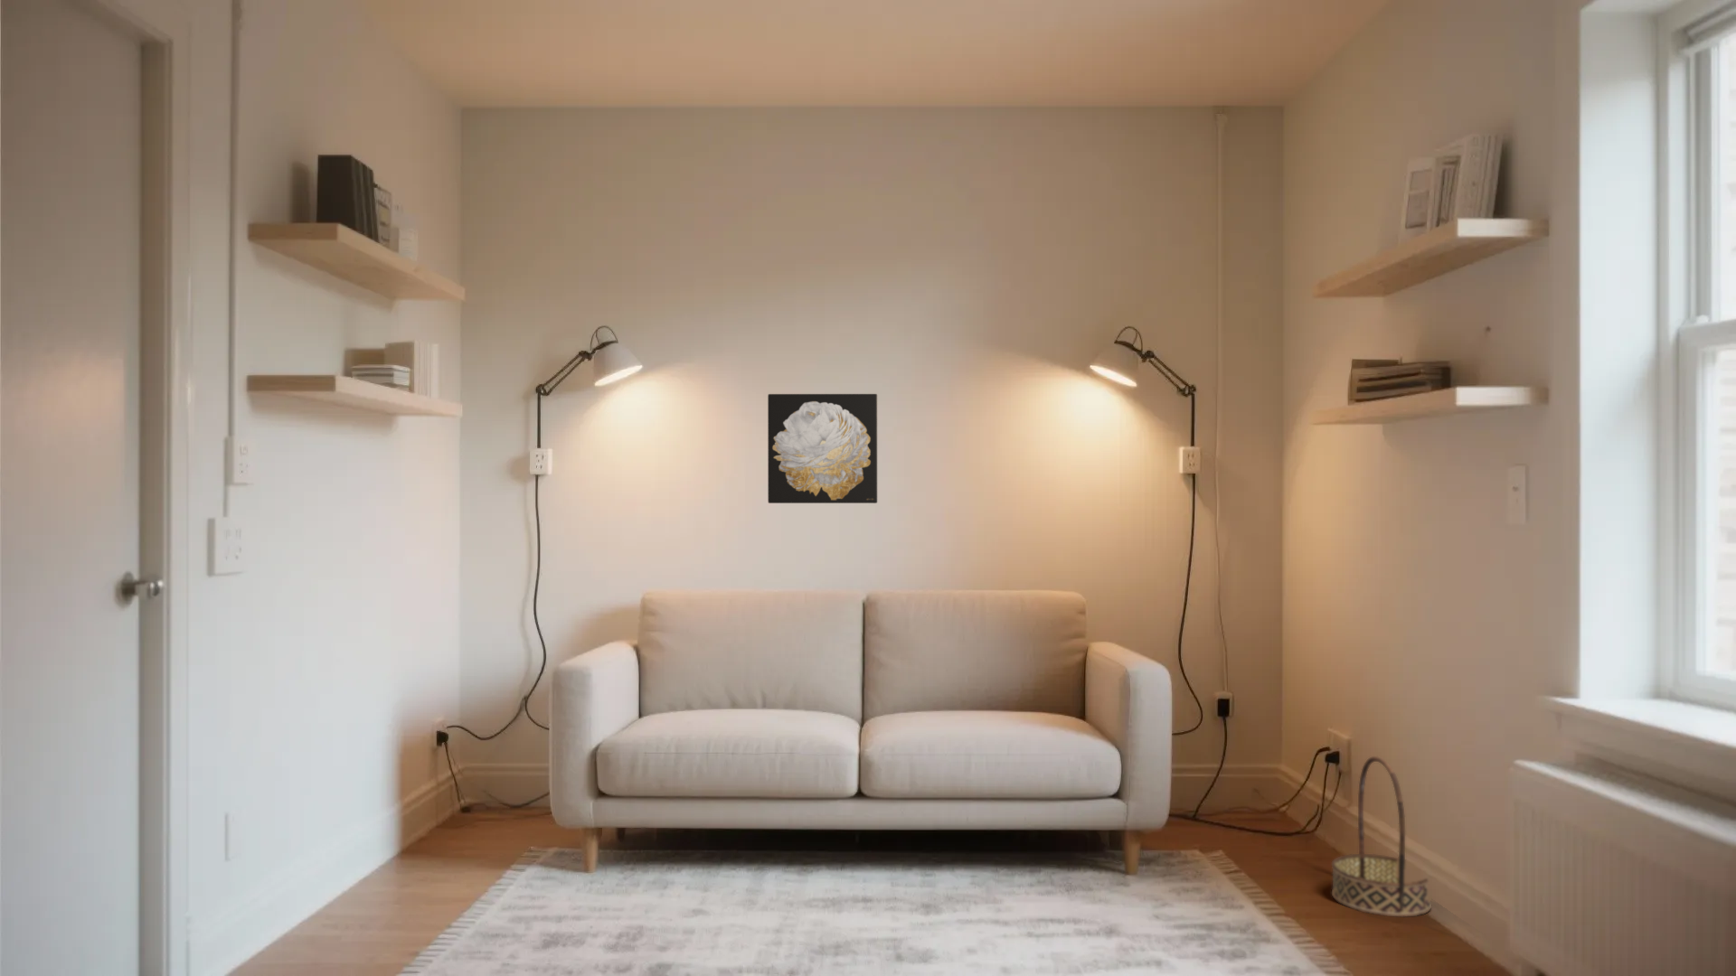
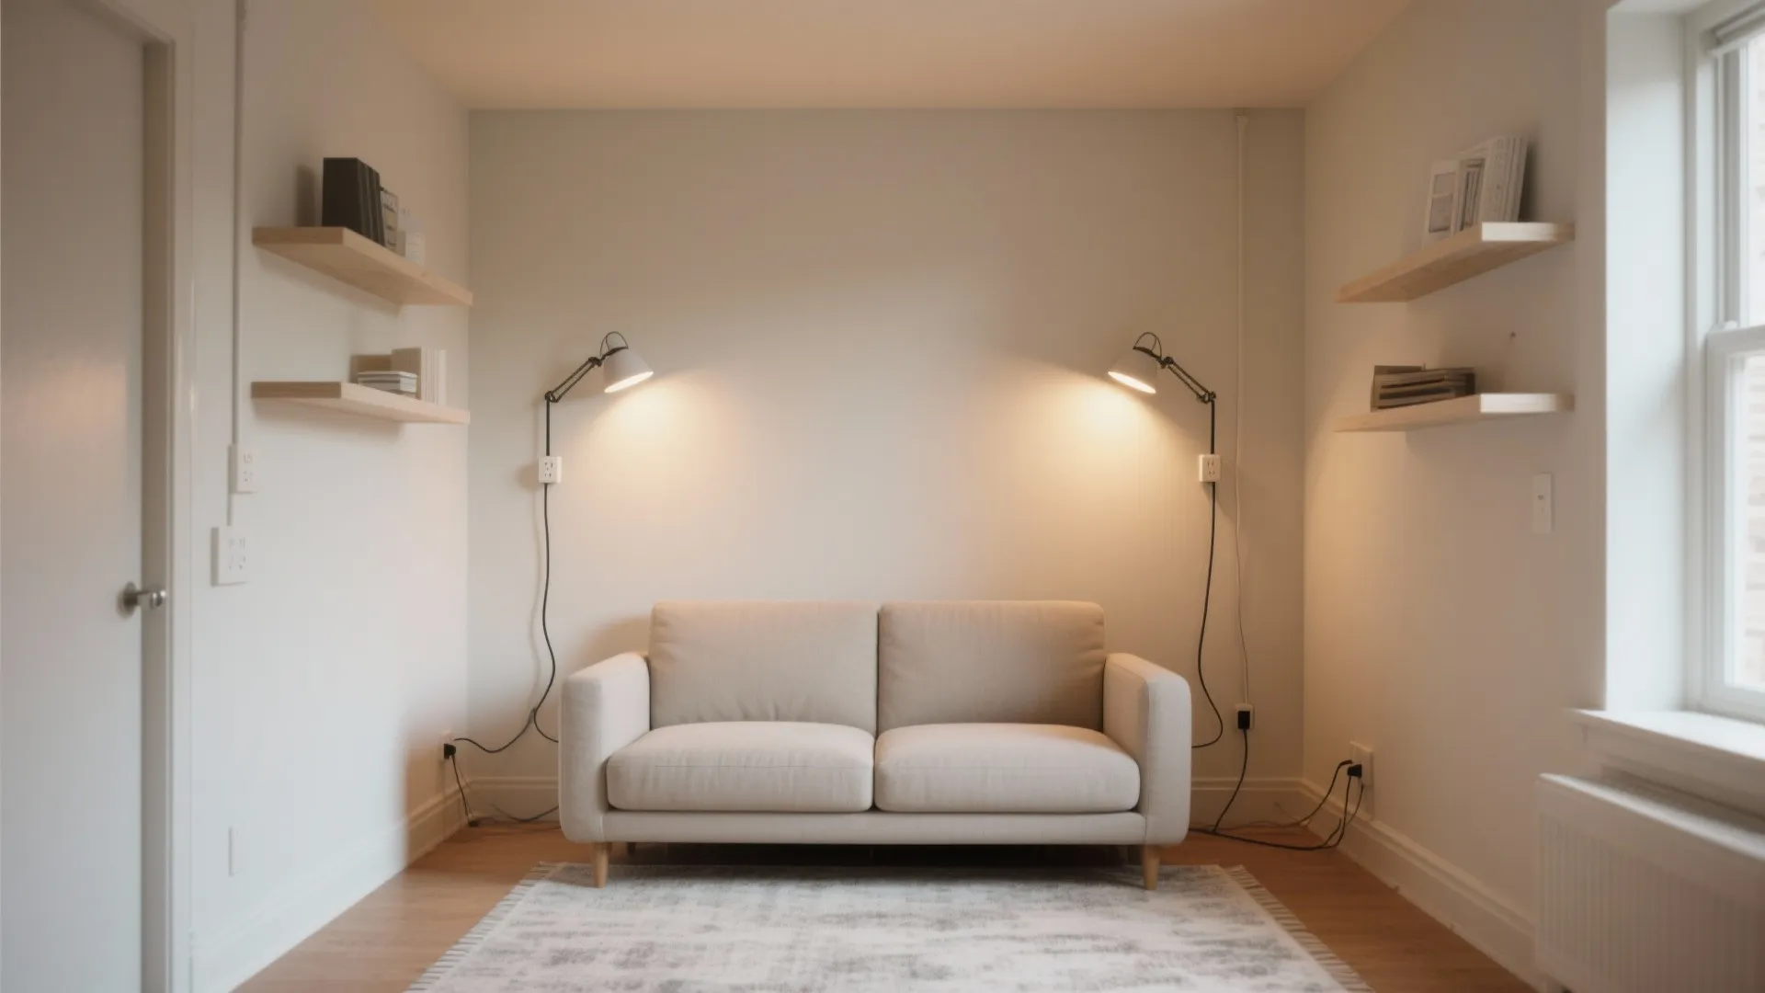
- basket (1363, 828)
- wall art (823, 448)
